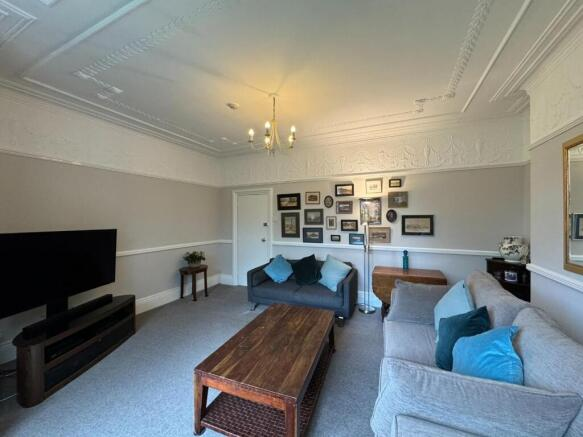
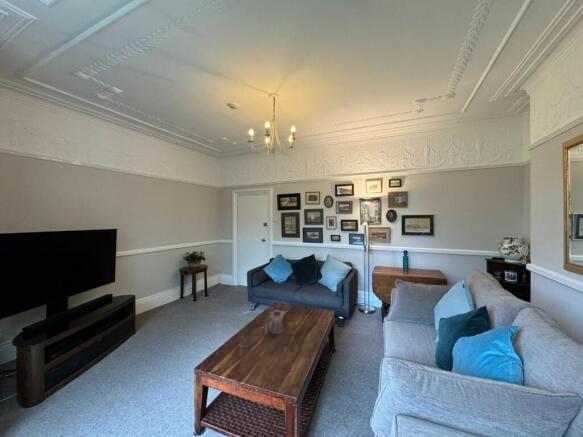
+ teapot (275, 321)
